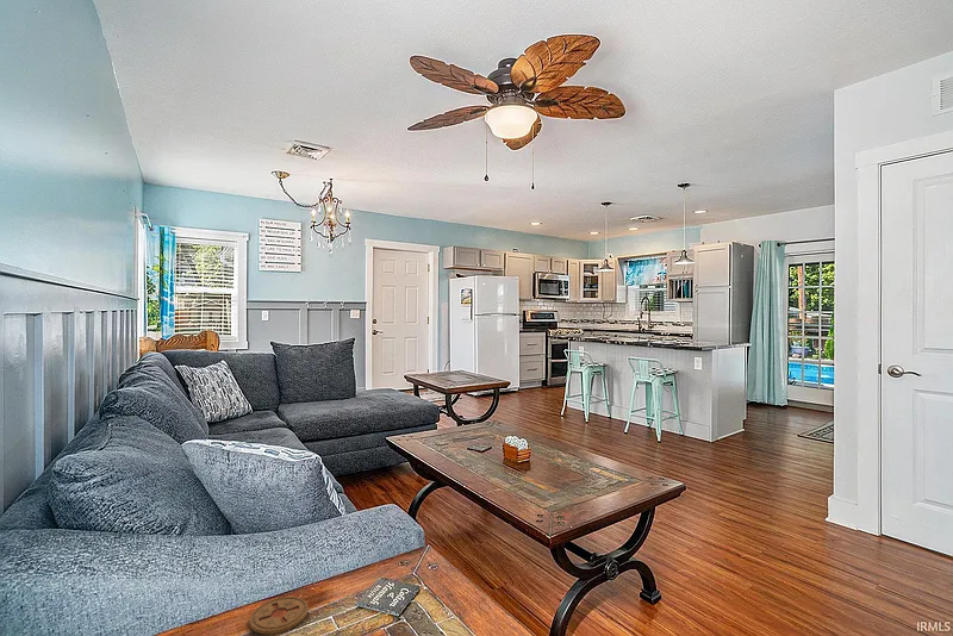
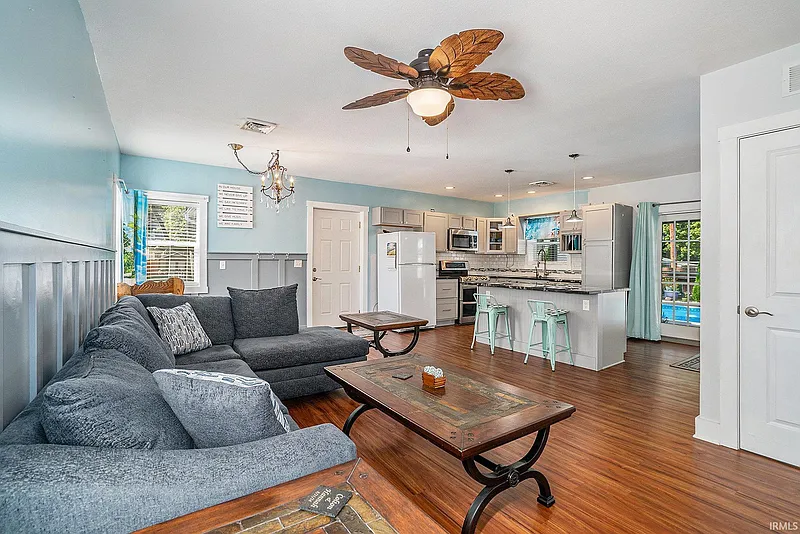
- coaster (279, 613)
